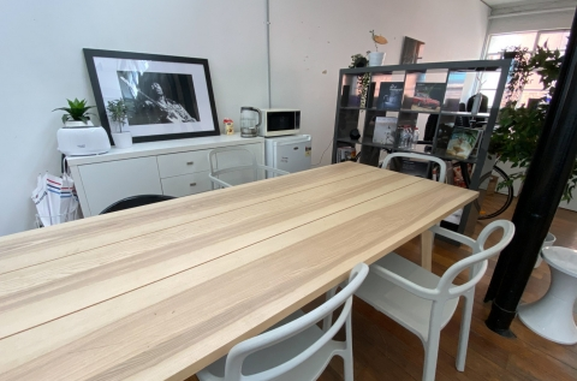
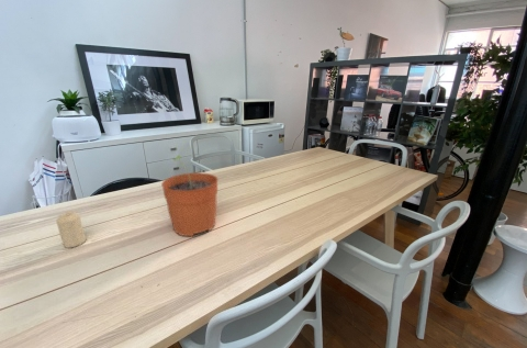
+ candle (70, 227)
+ plant pot (191, 192)
